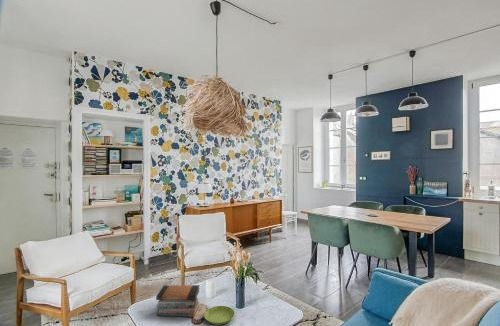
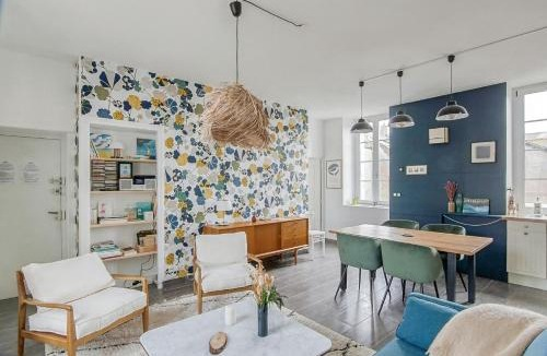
- book stack (178, 300)
- saucer (219, 315)
